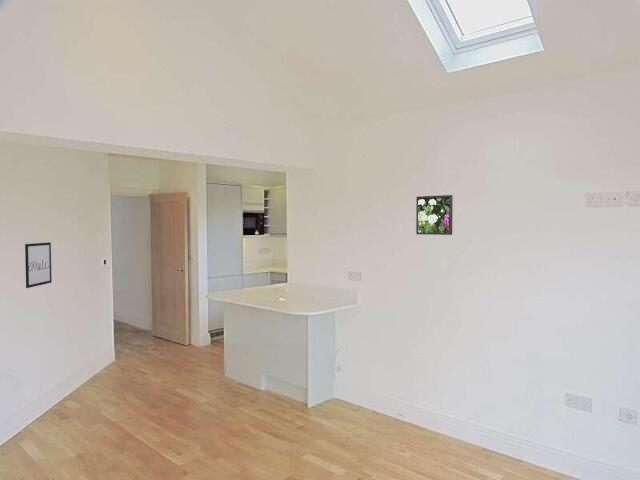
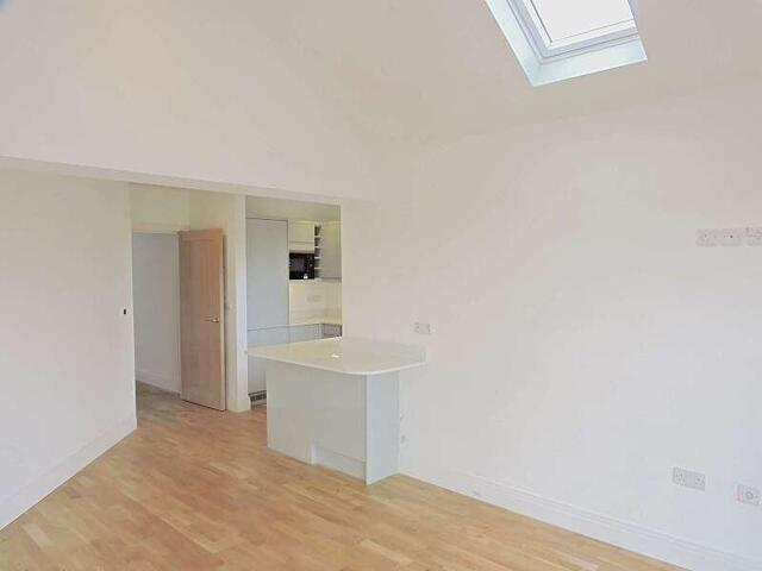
- wall art (38, 264)
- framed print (433, 215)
